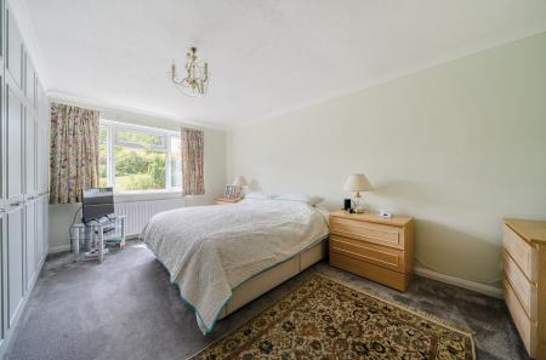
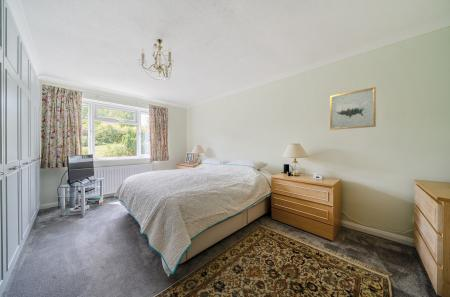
+ wall art (351, 110)
